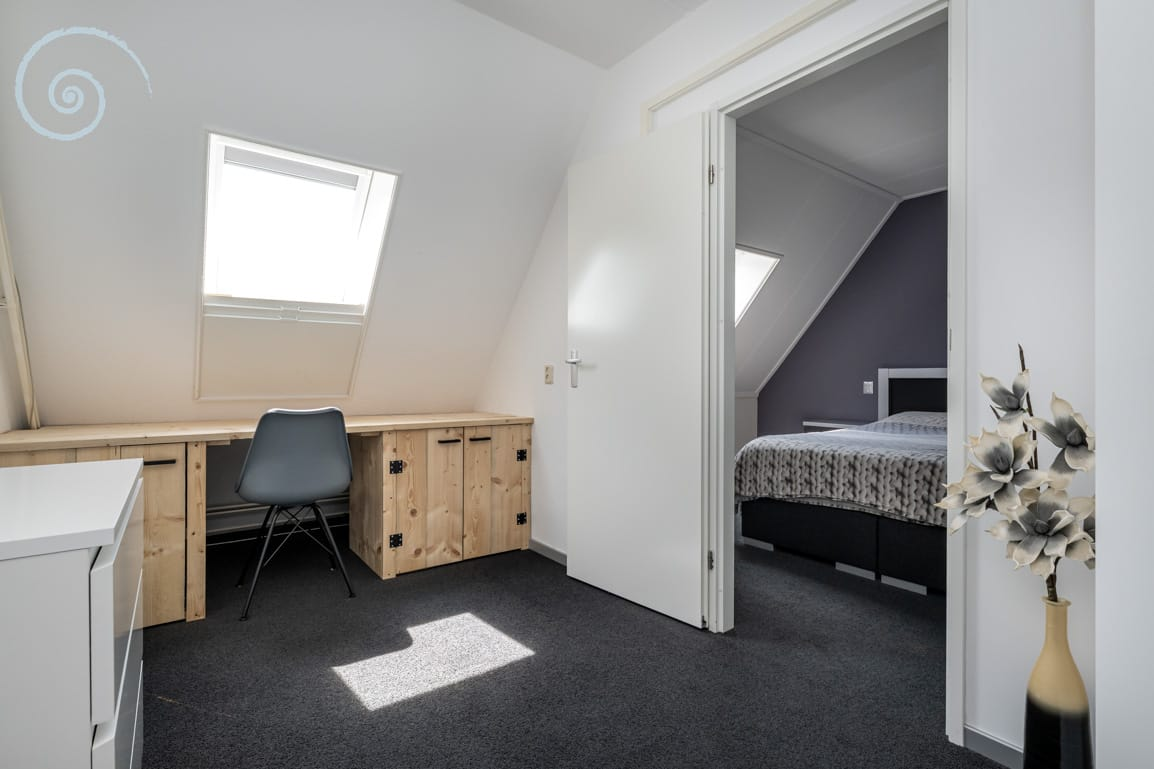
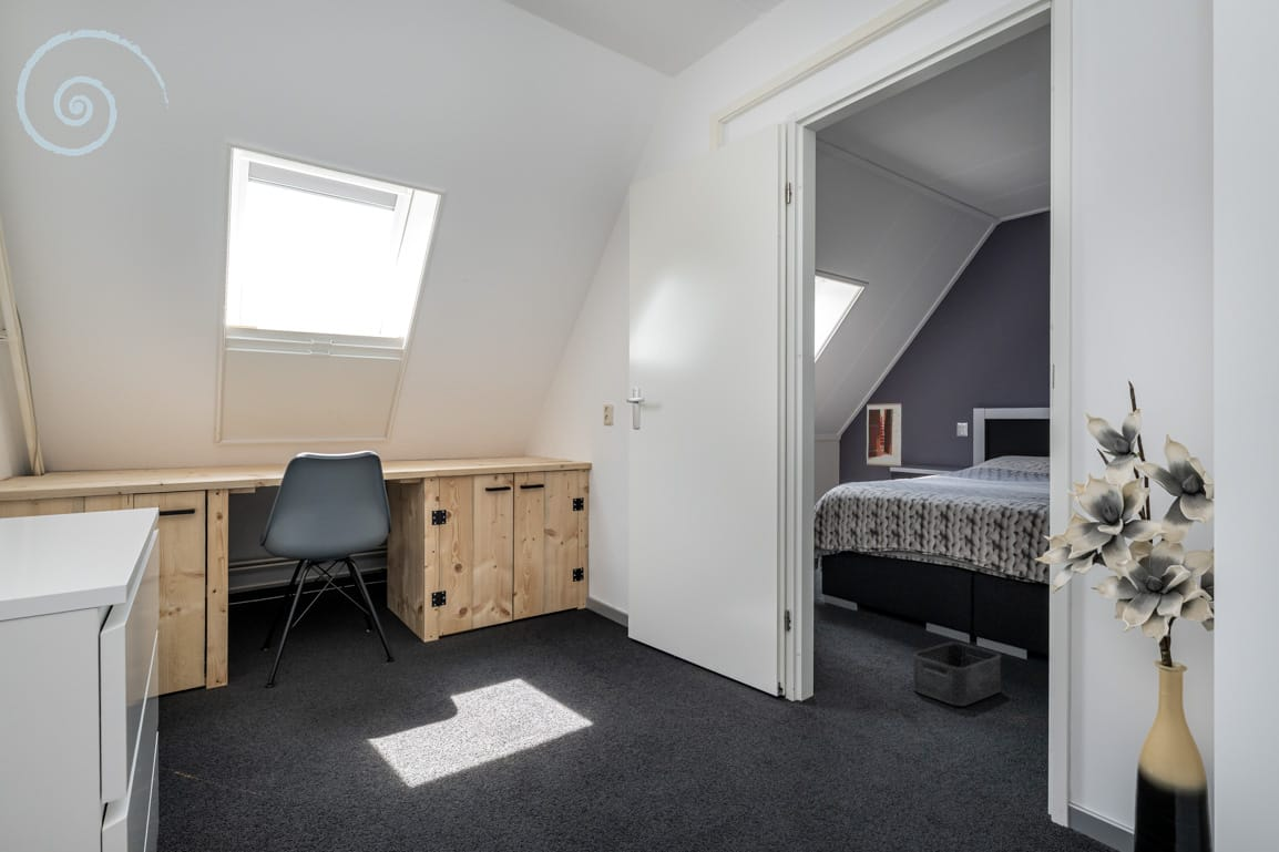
+ wall art (883, 434)
+ storage bin (956, 671)
